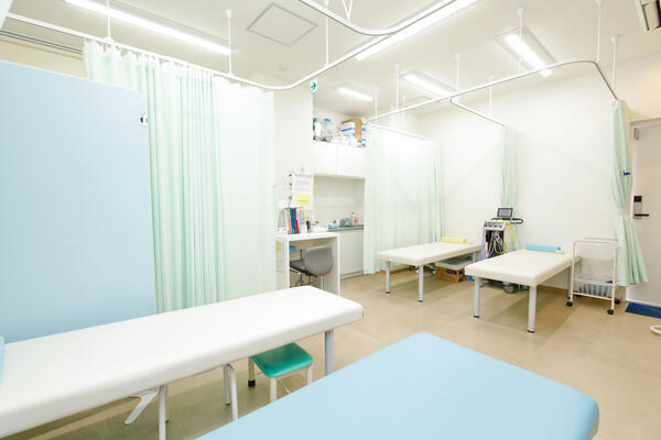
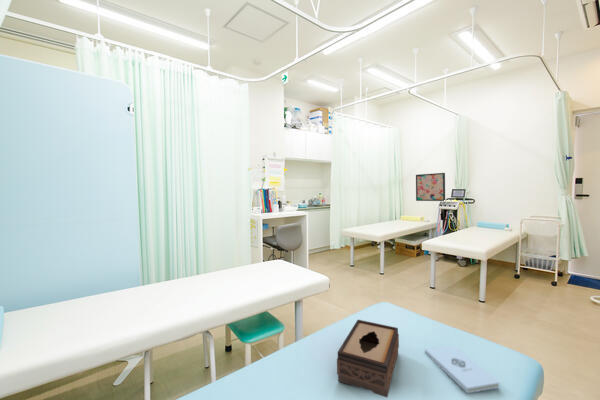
+ wall art (430, 187)
+ tissue box (370, 352)
+ notepad (459, 366)
